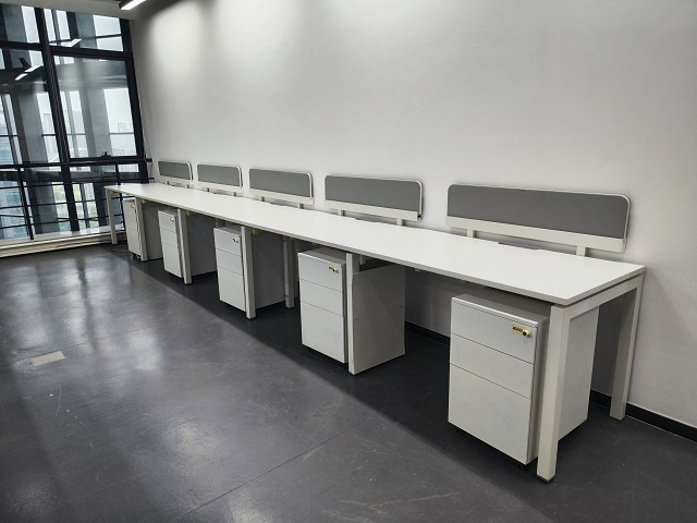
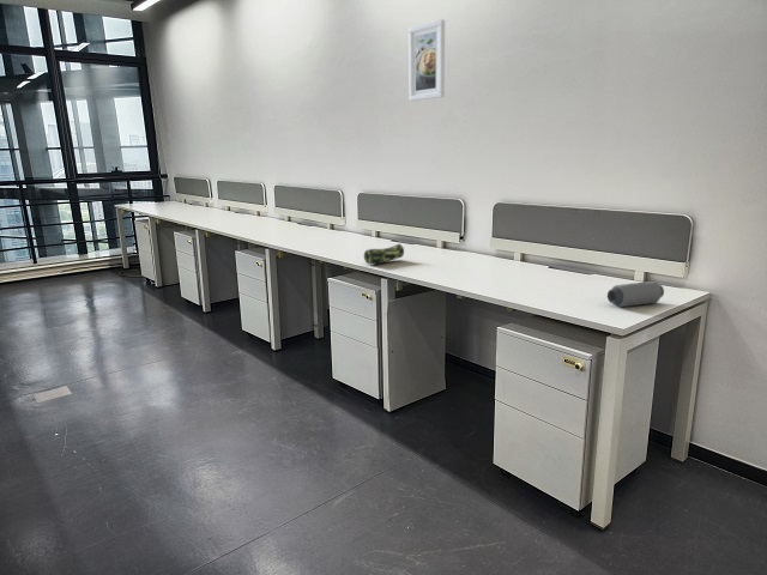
+ pencil case (385, 254)
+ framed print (425, 61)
+ speaker (635, 293)
